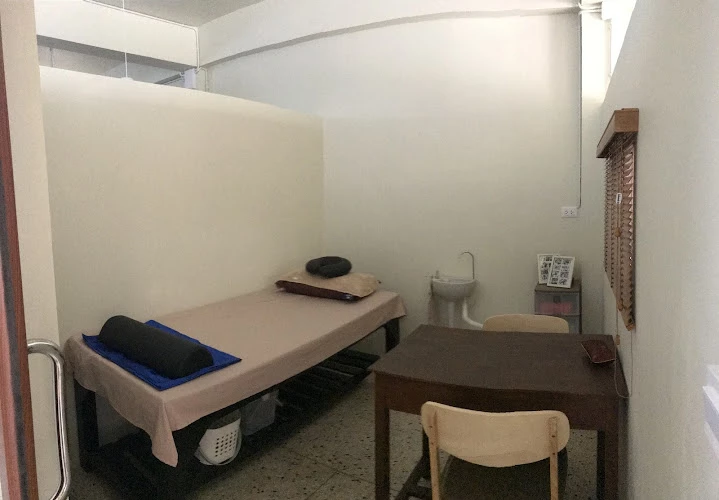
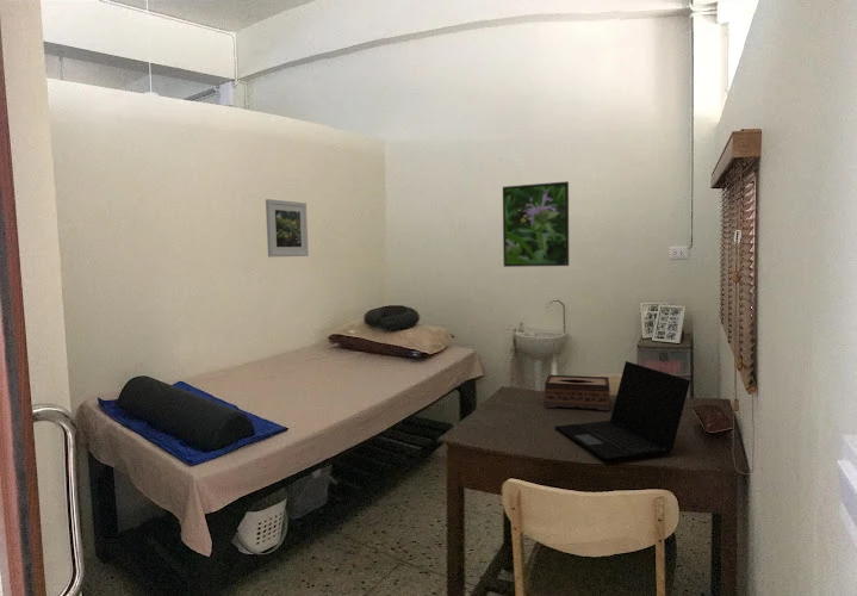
+ laptop (617, 406)
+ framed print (287, 229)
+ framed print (534, 225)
+ tissue box (577, 391)
